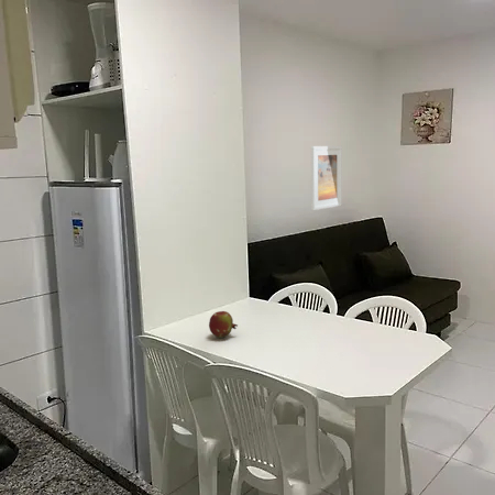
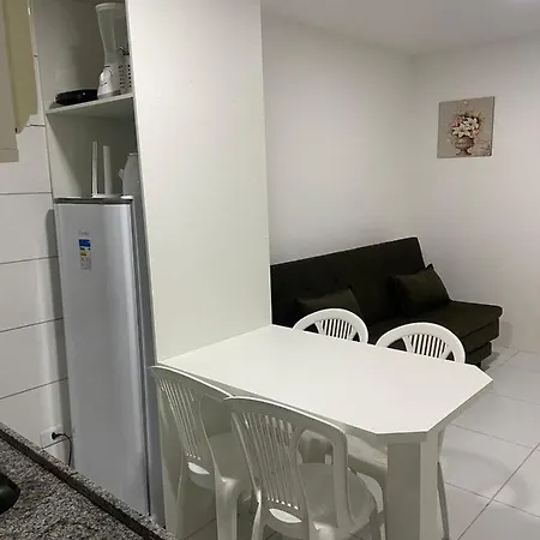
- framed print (327, 177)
- fruit (223, 323)
